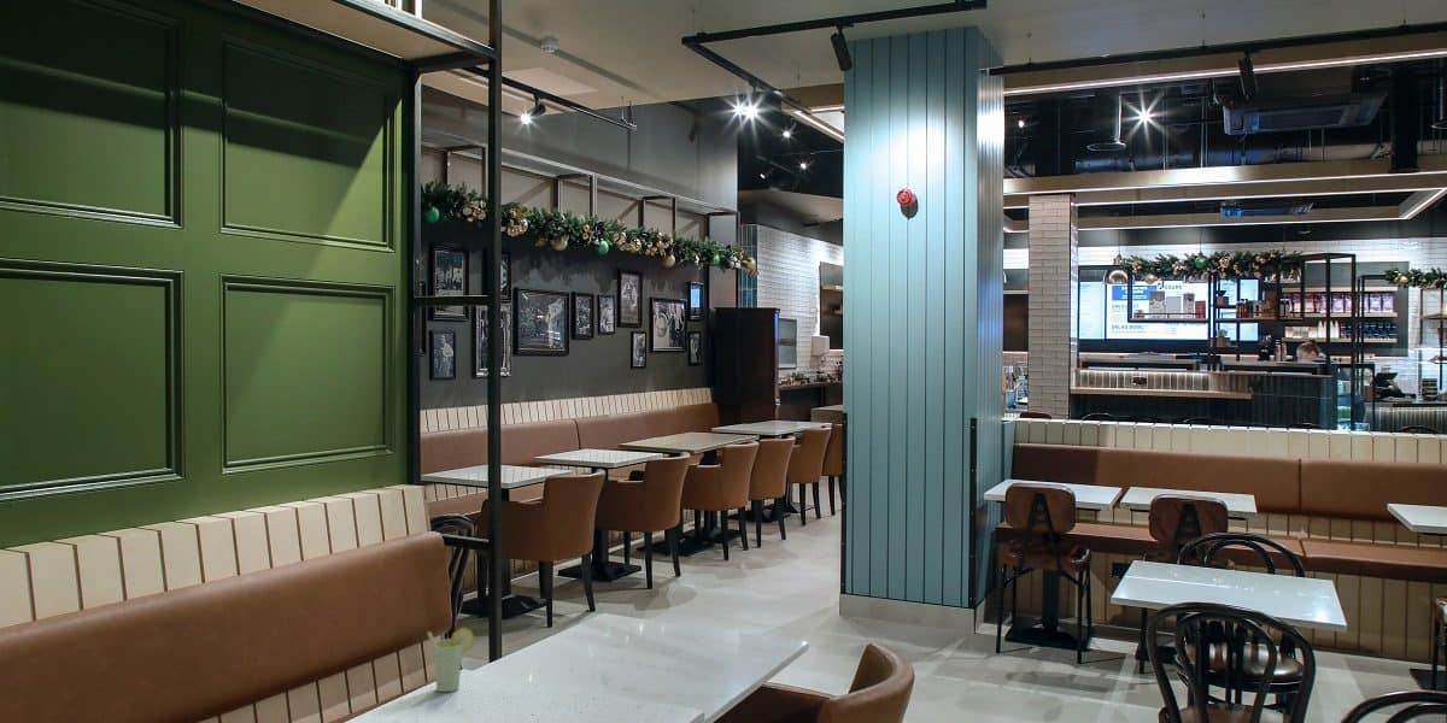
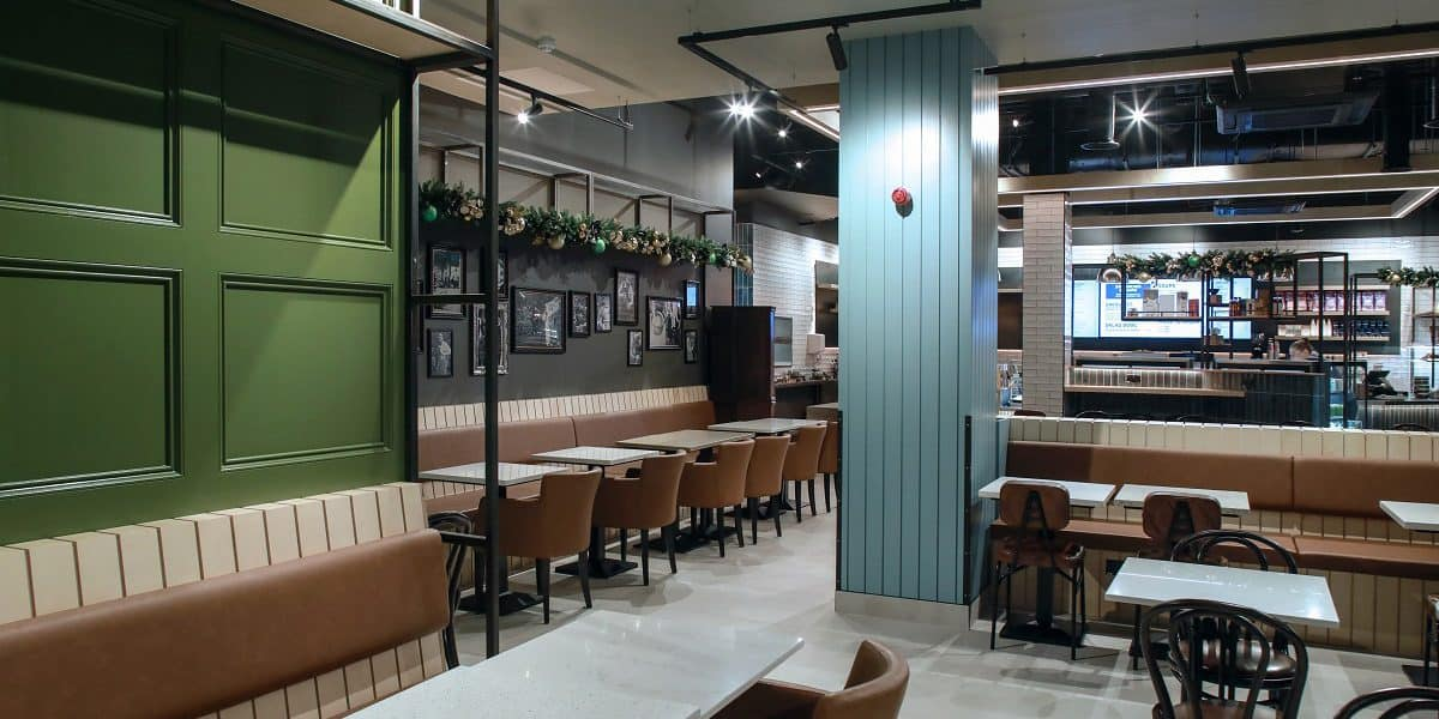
- cup (451, 657)
